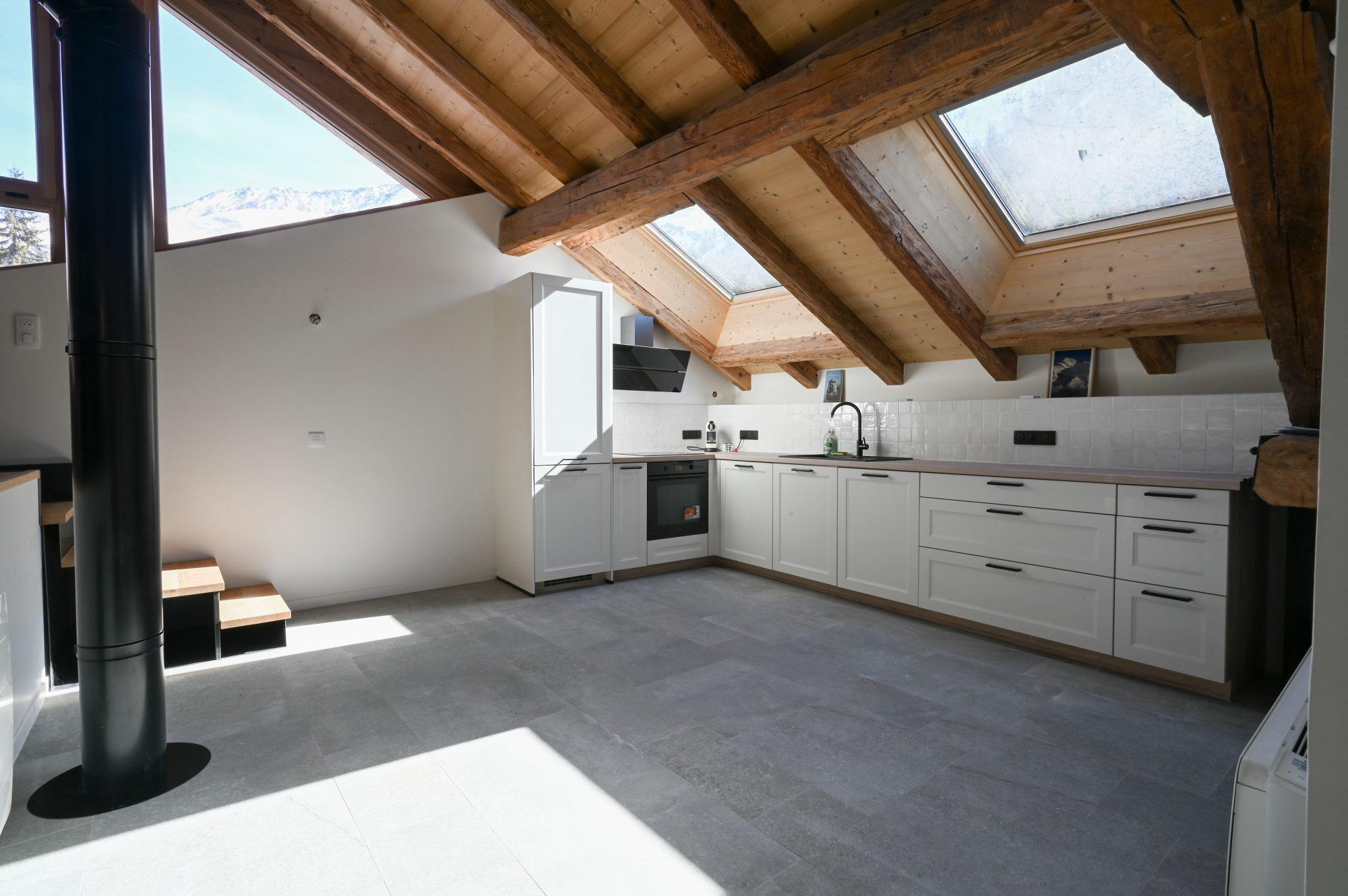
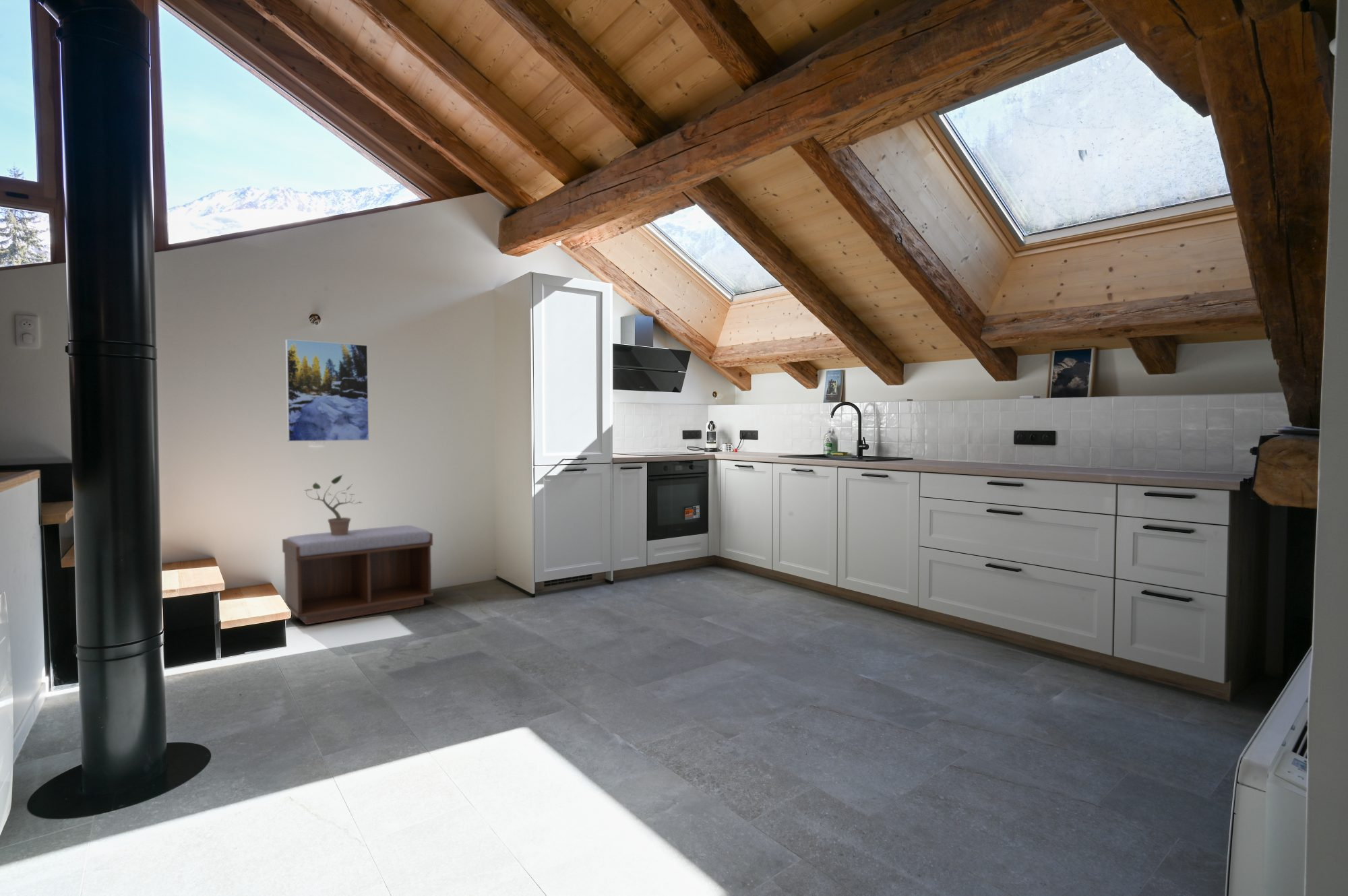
+ potted plant (335, 505)
+ bench (360, 570)
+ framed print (328, 391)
